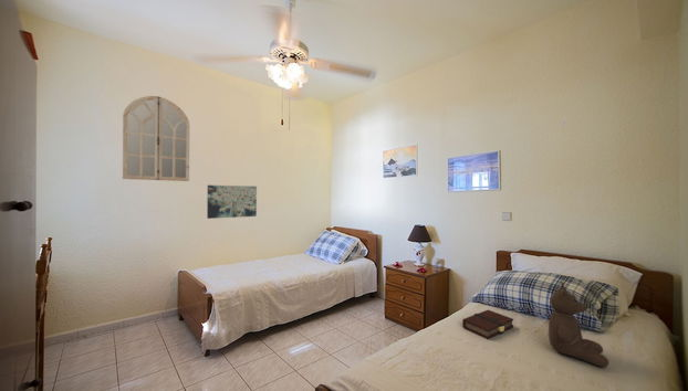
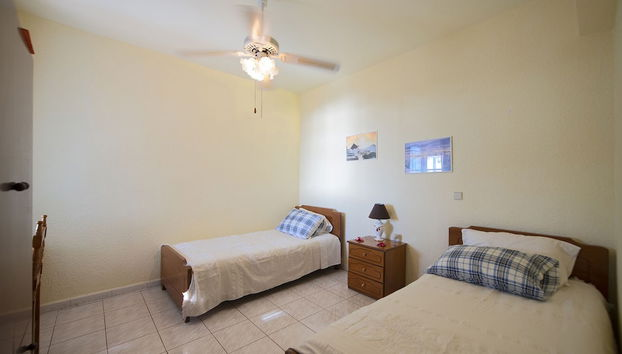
- home mirror (158, 138)
- book (488, 323)
- teddy bear (575, 320)
- wall art (232, 201)
